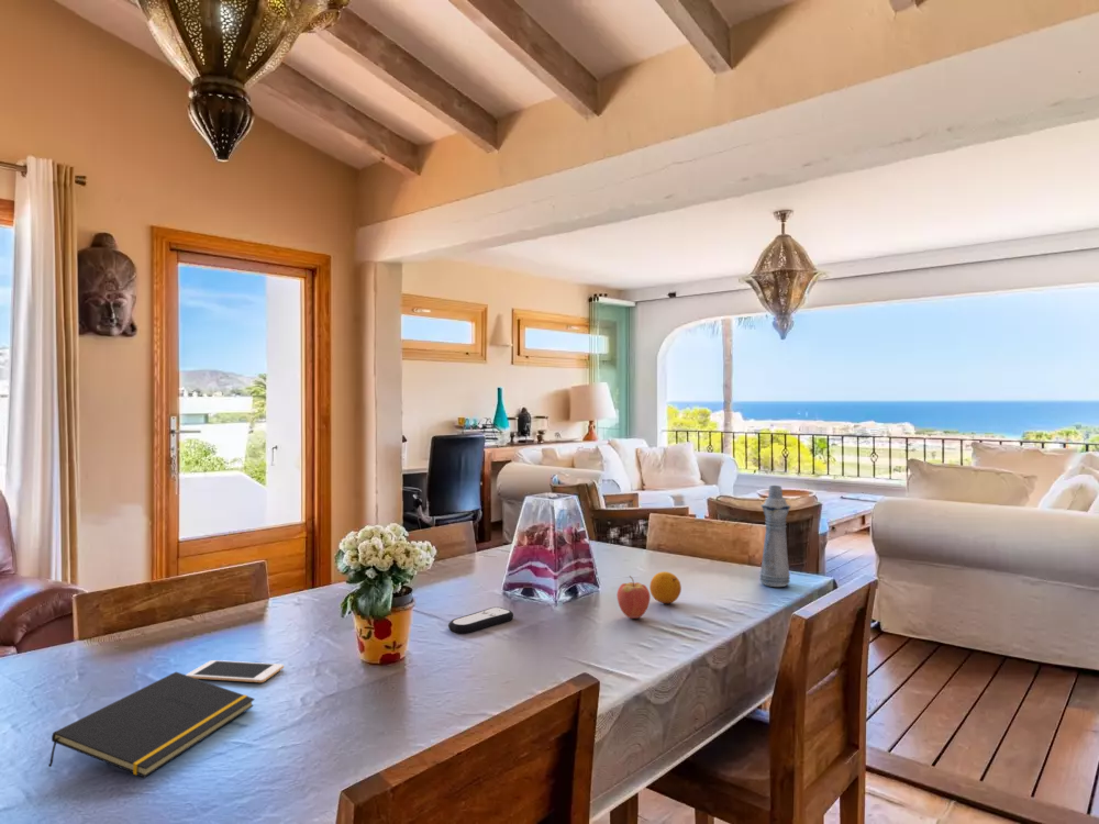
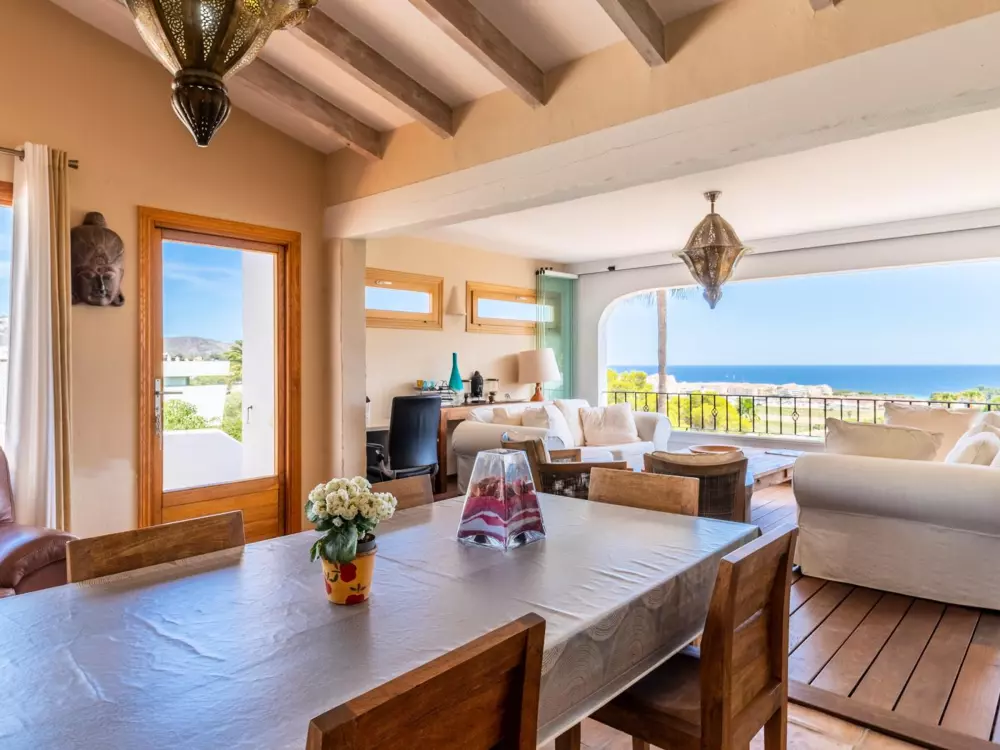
- cell phone (235, 670)
- fruit (633, 597)
- notepad (162, 717)
- bottle (775, 535)
- fruit (665, 587)
- remote control (480, 620)
